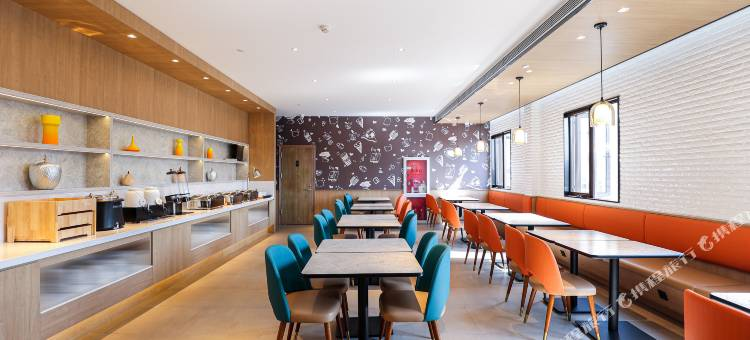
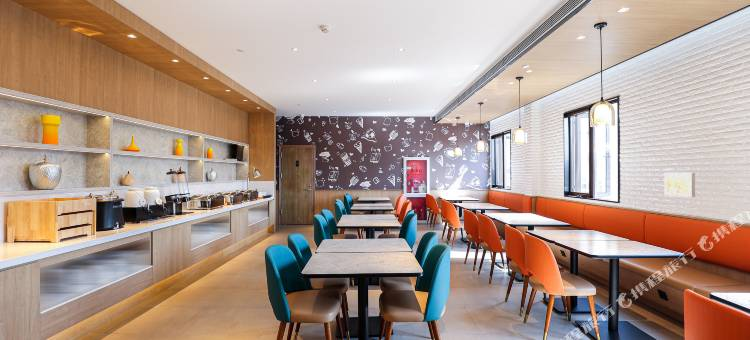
+ wall art (678, 184)
